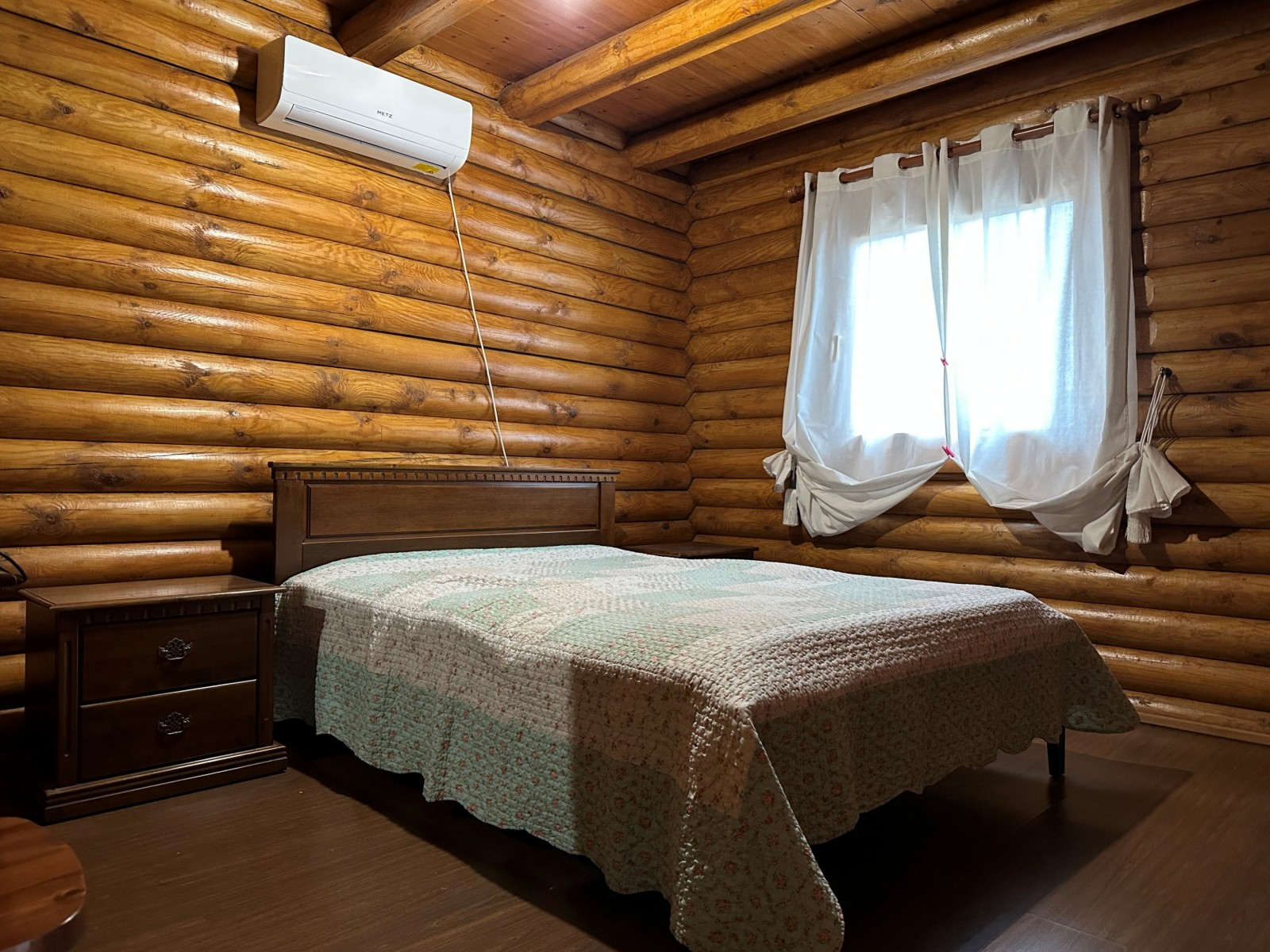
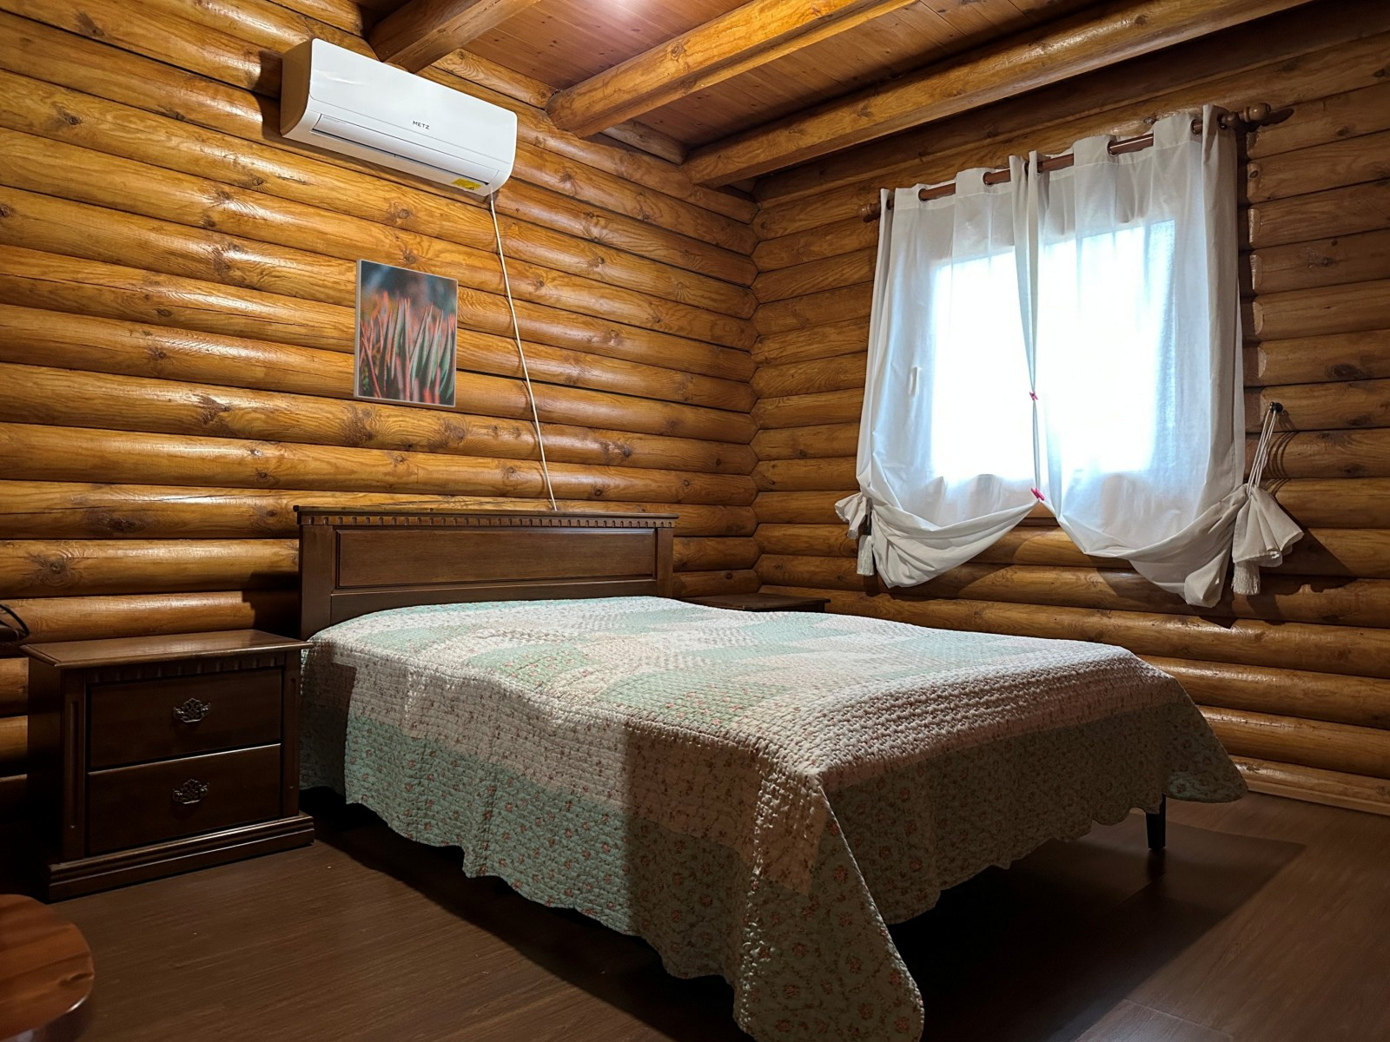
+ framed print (407, 336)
